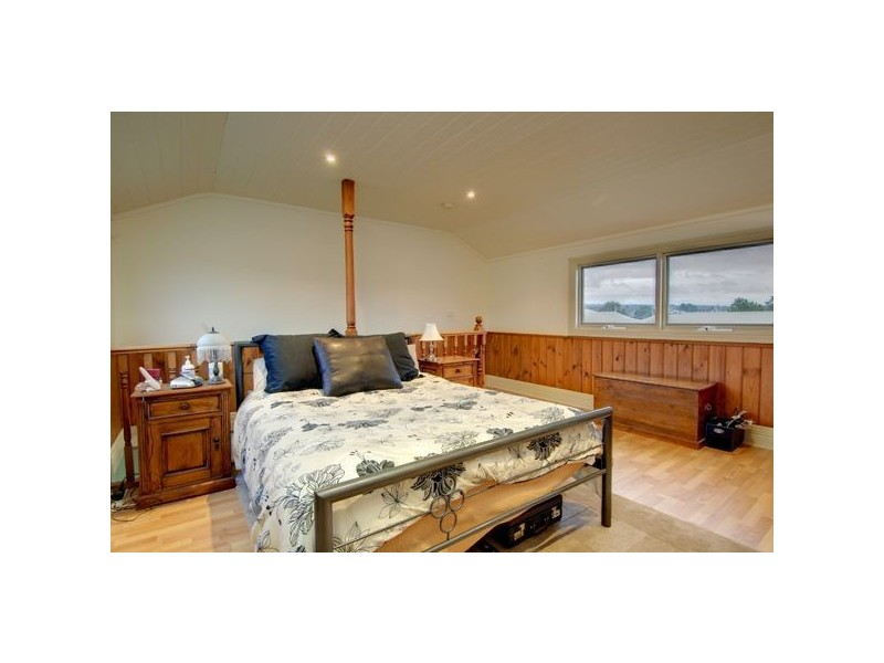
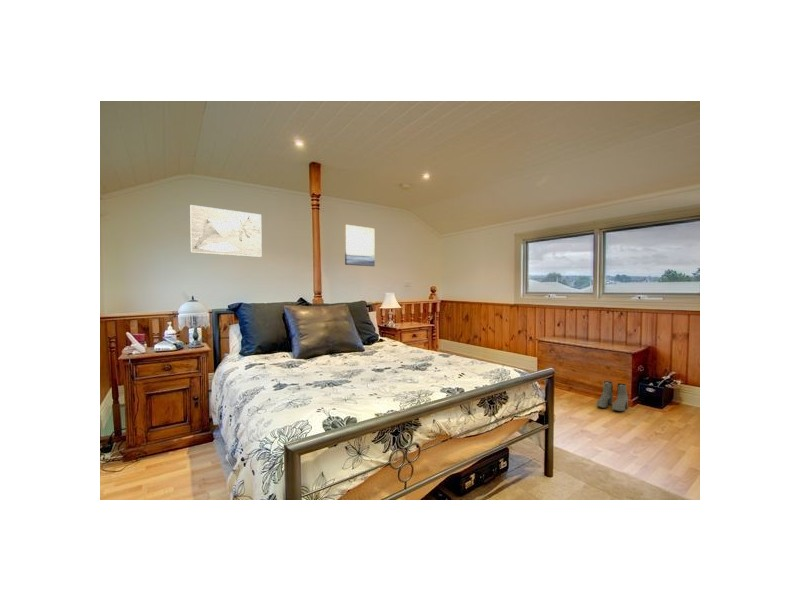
+ wall art (360, 246)
+ boots (612, 395)
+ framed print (227, 232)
